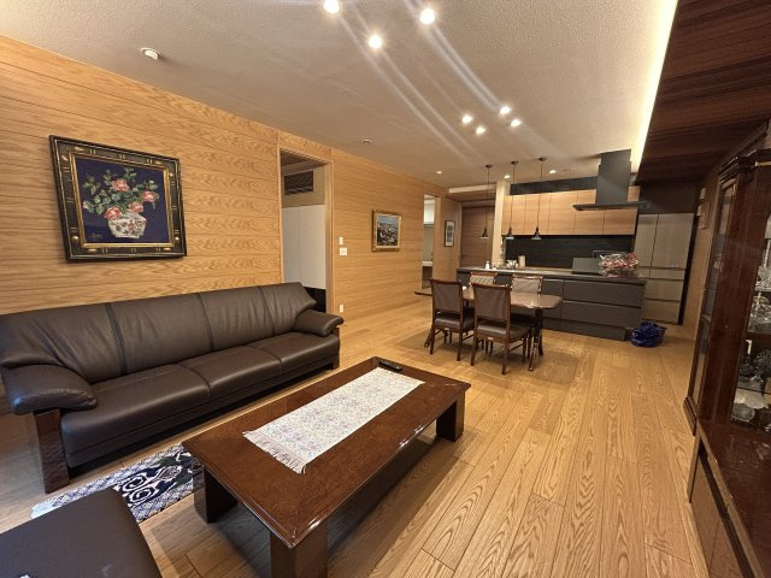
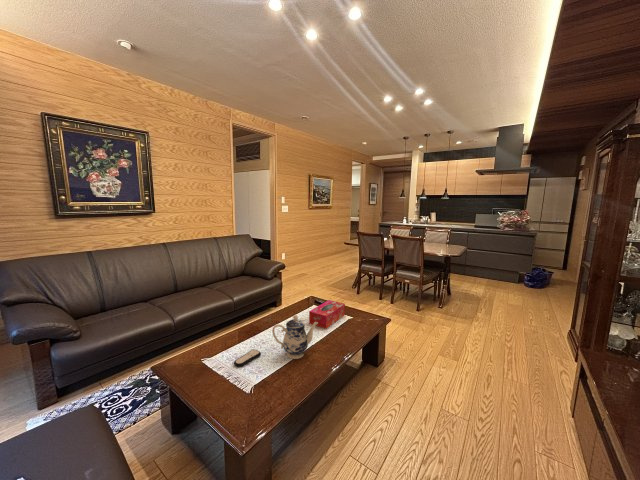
+ remote control (247, 357)
+ tissue box (327, 313)
+ teapot (295, 334)
